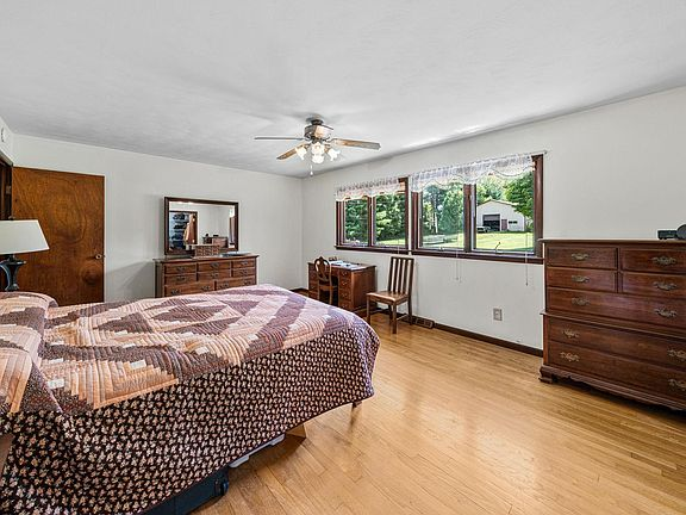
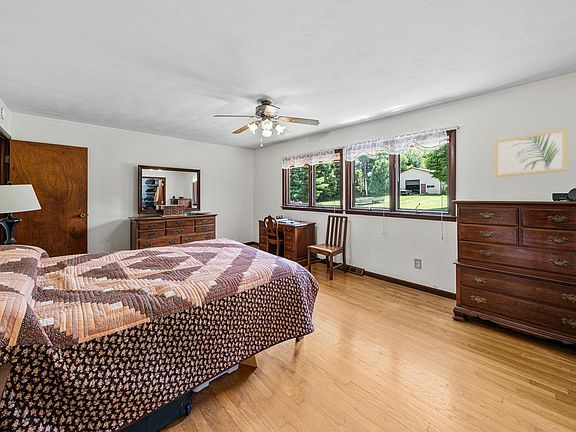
+ wall art (528, 154)
